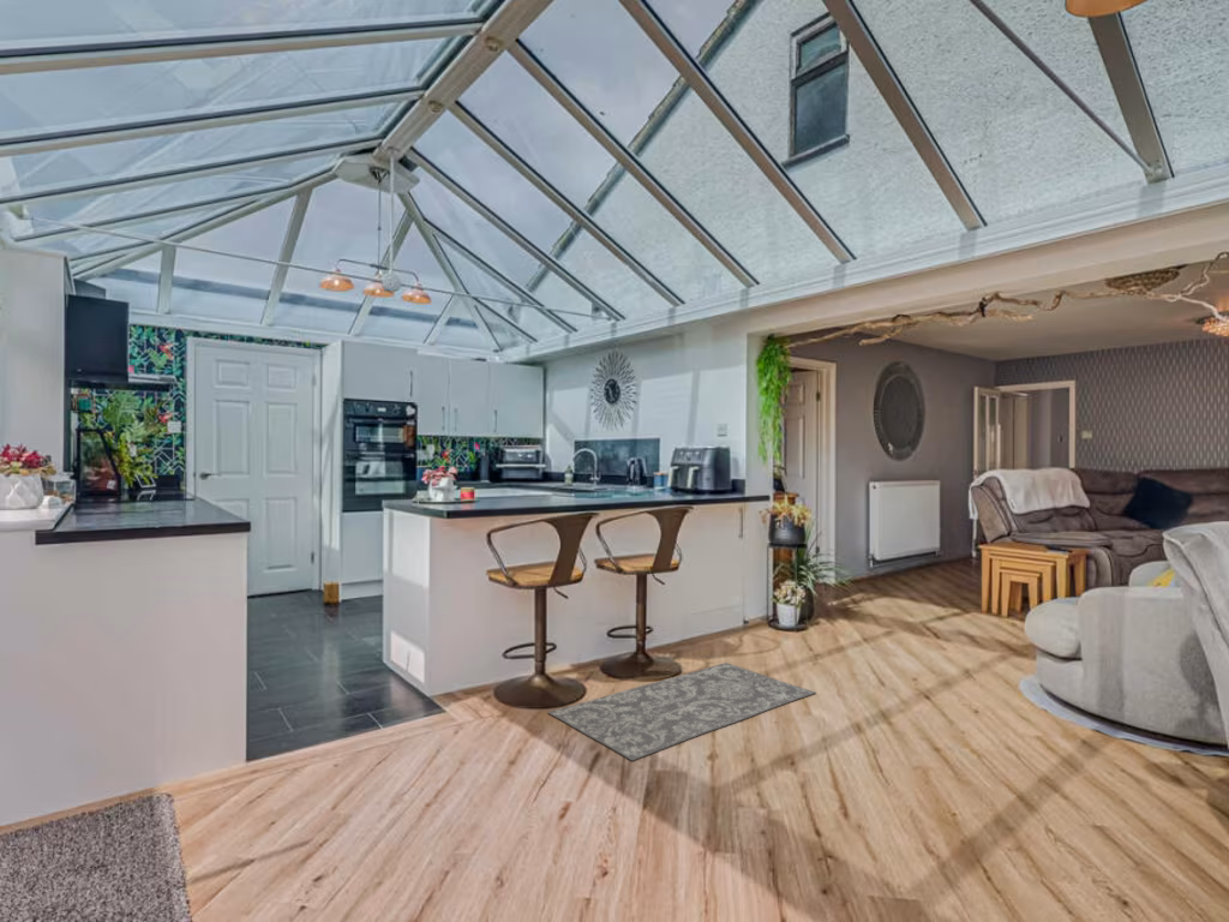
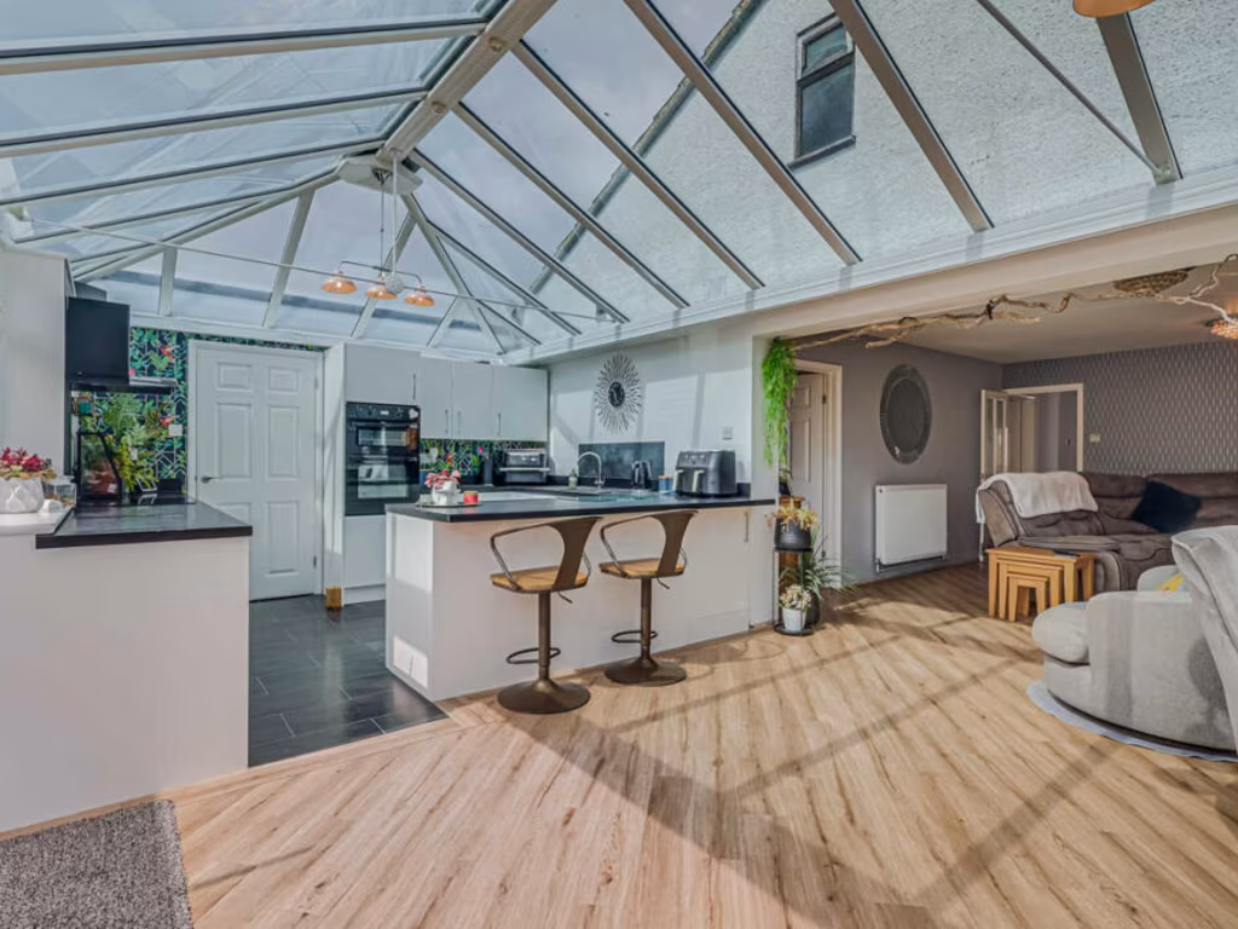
- rug (688, 701)
